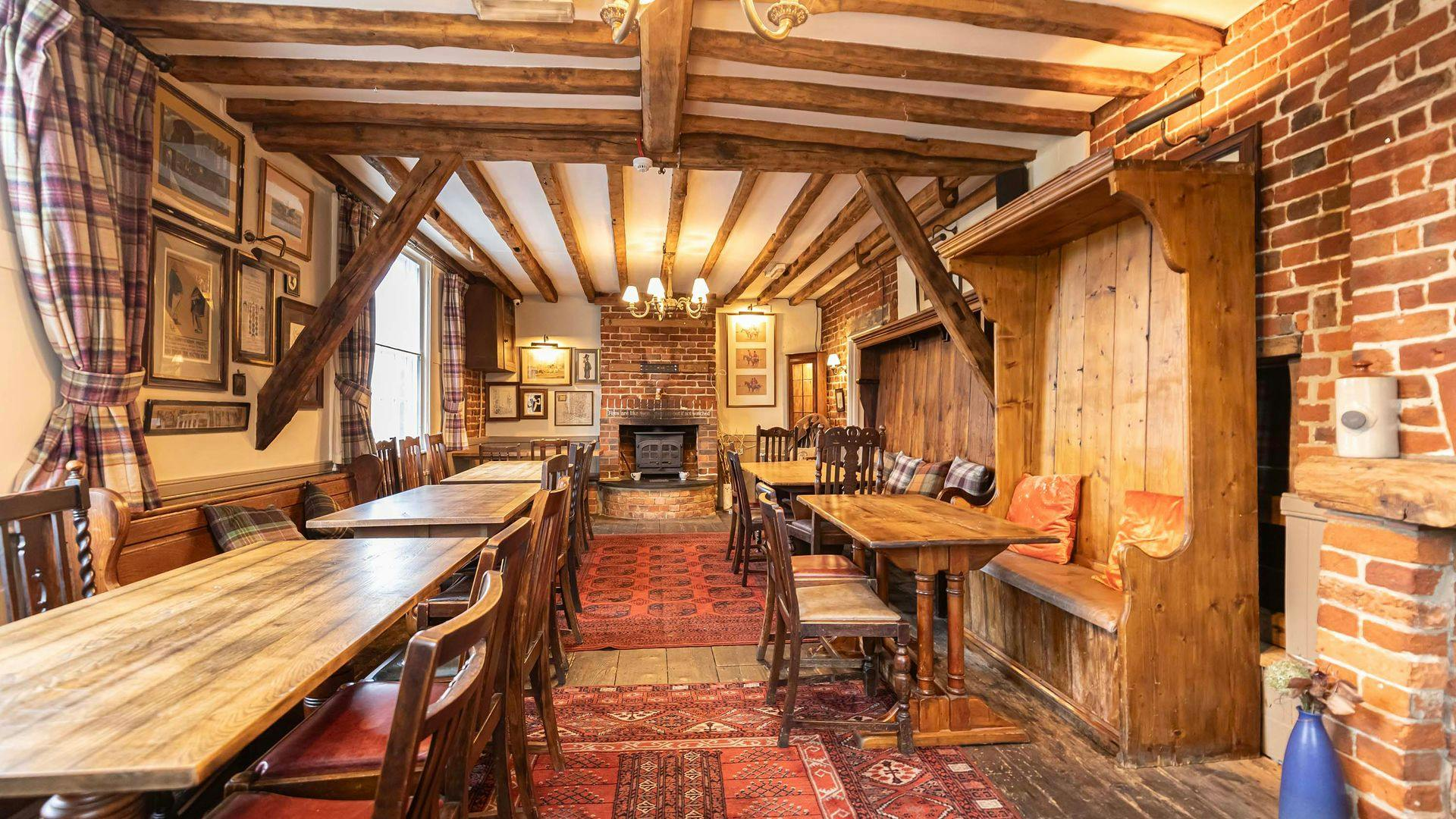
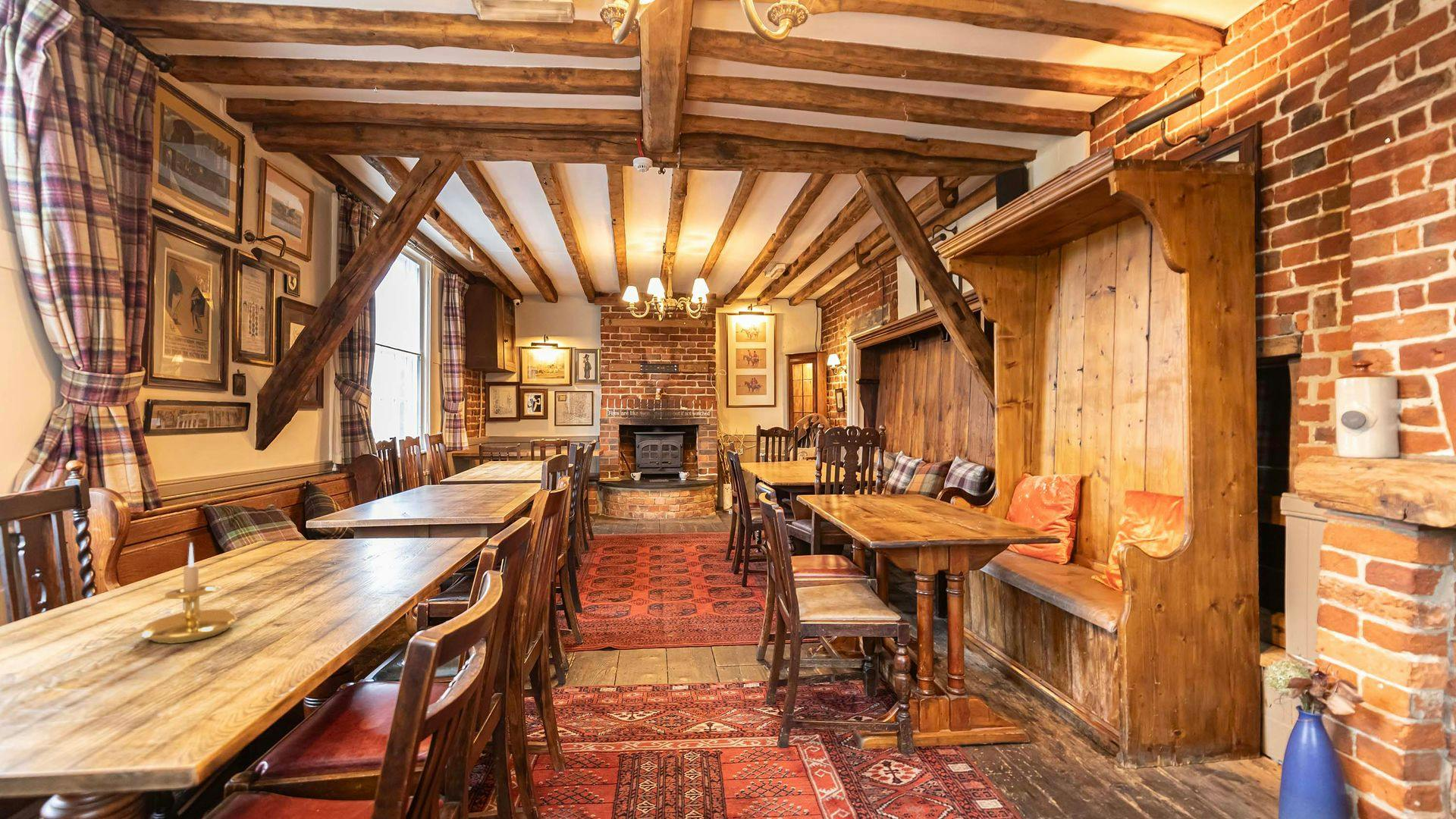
+ candle holder (192, 588)
